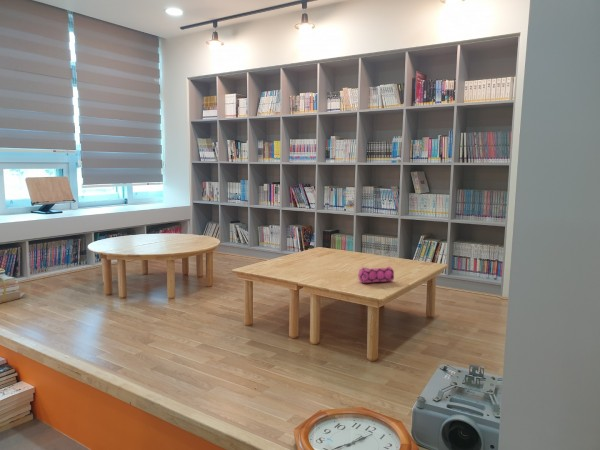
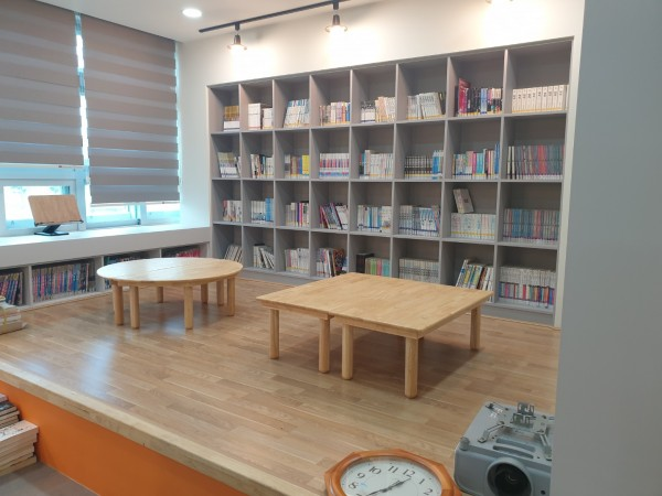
- pencil case (376, 274)
